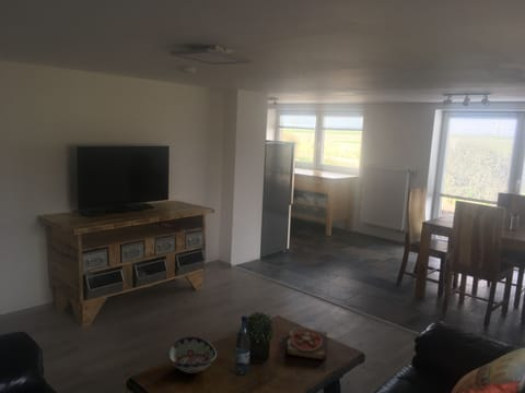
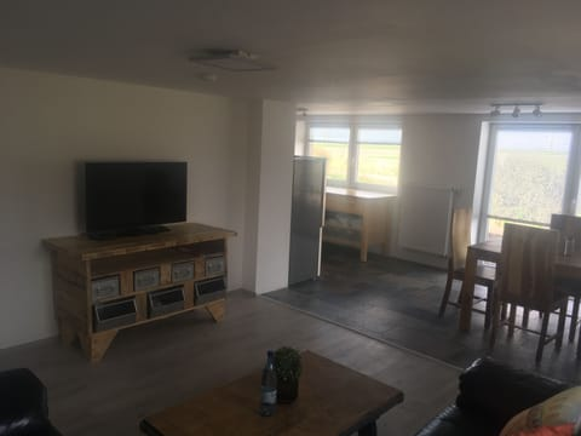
- book (306, 341)
- decorative bowl (191, 358)
